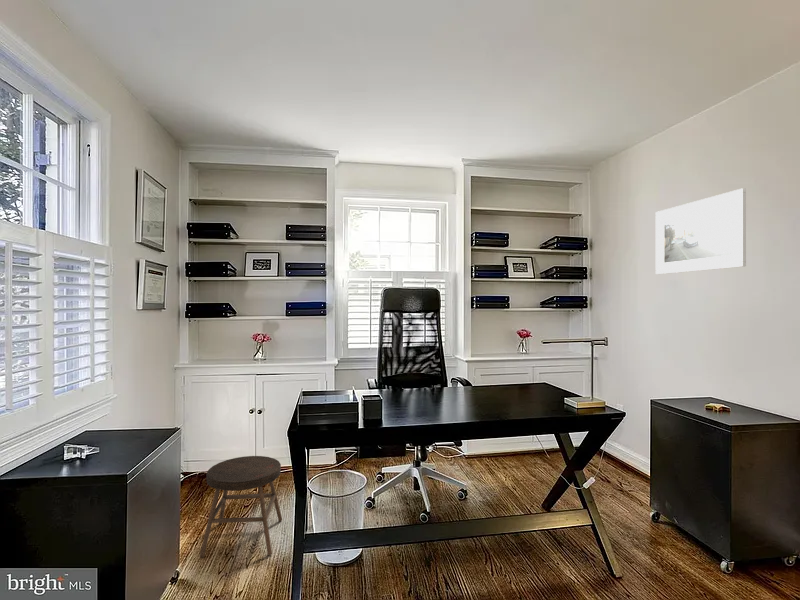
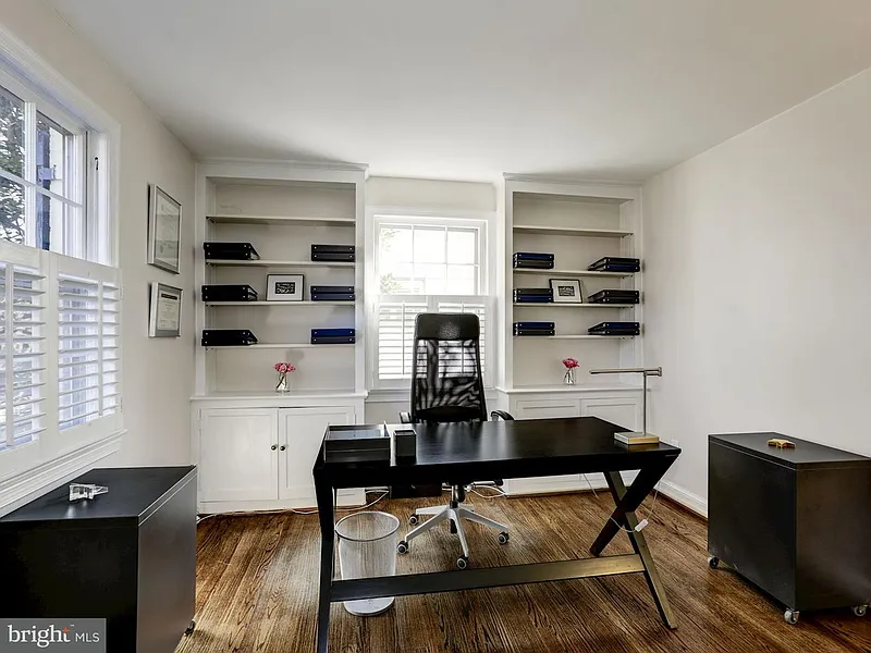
- stool (244, 498)
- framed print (695, 236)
